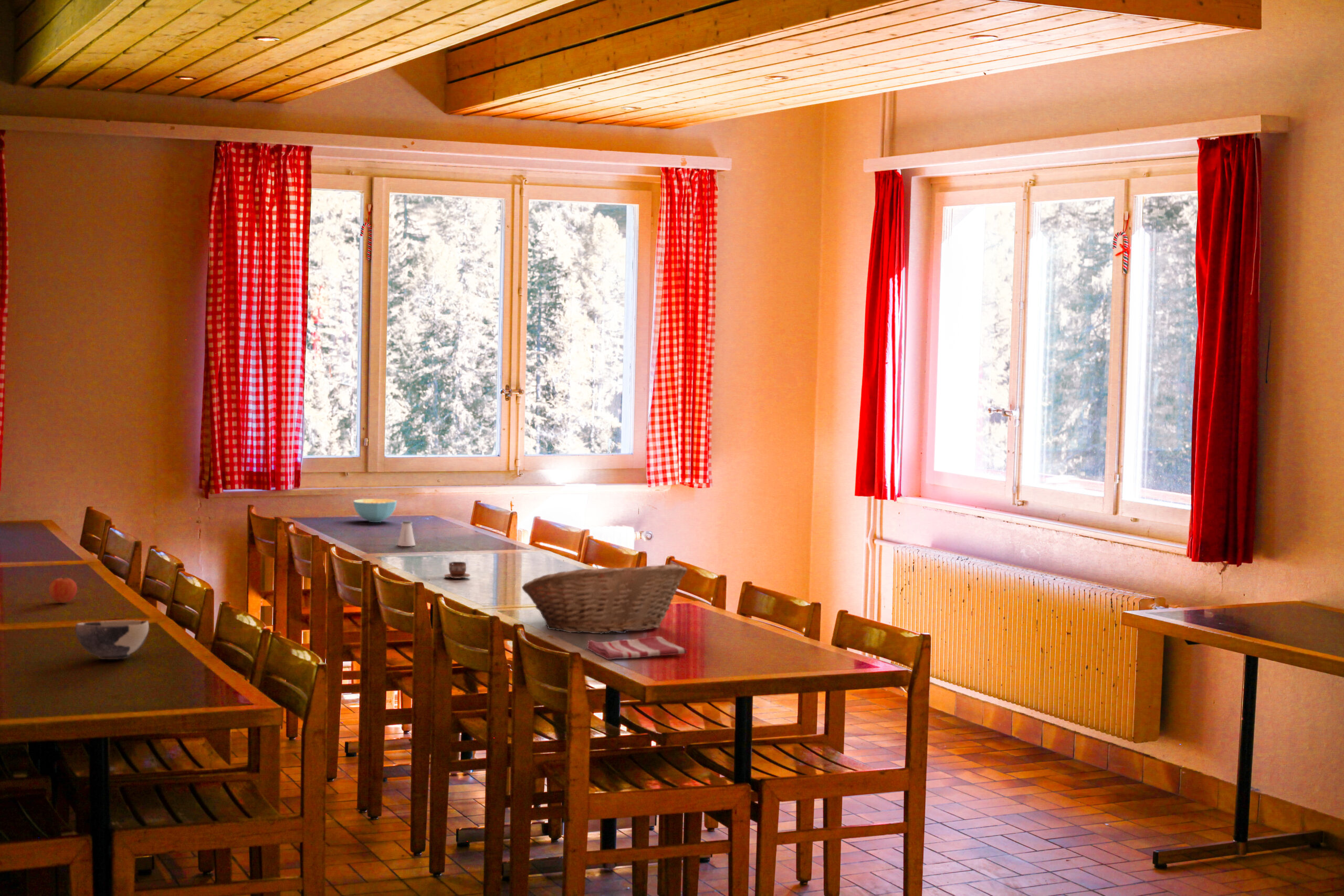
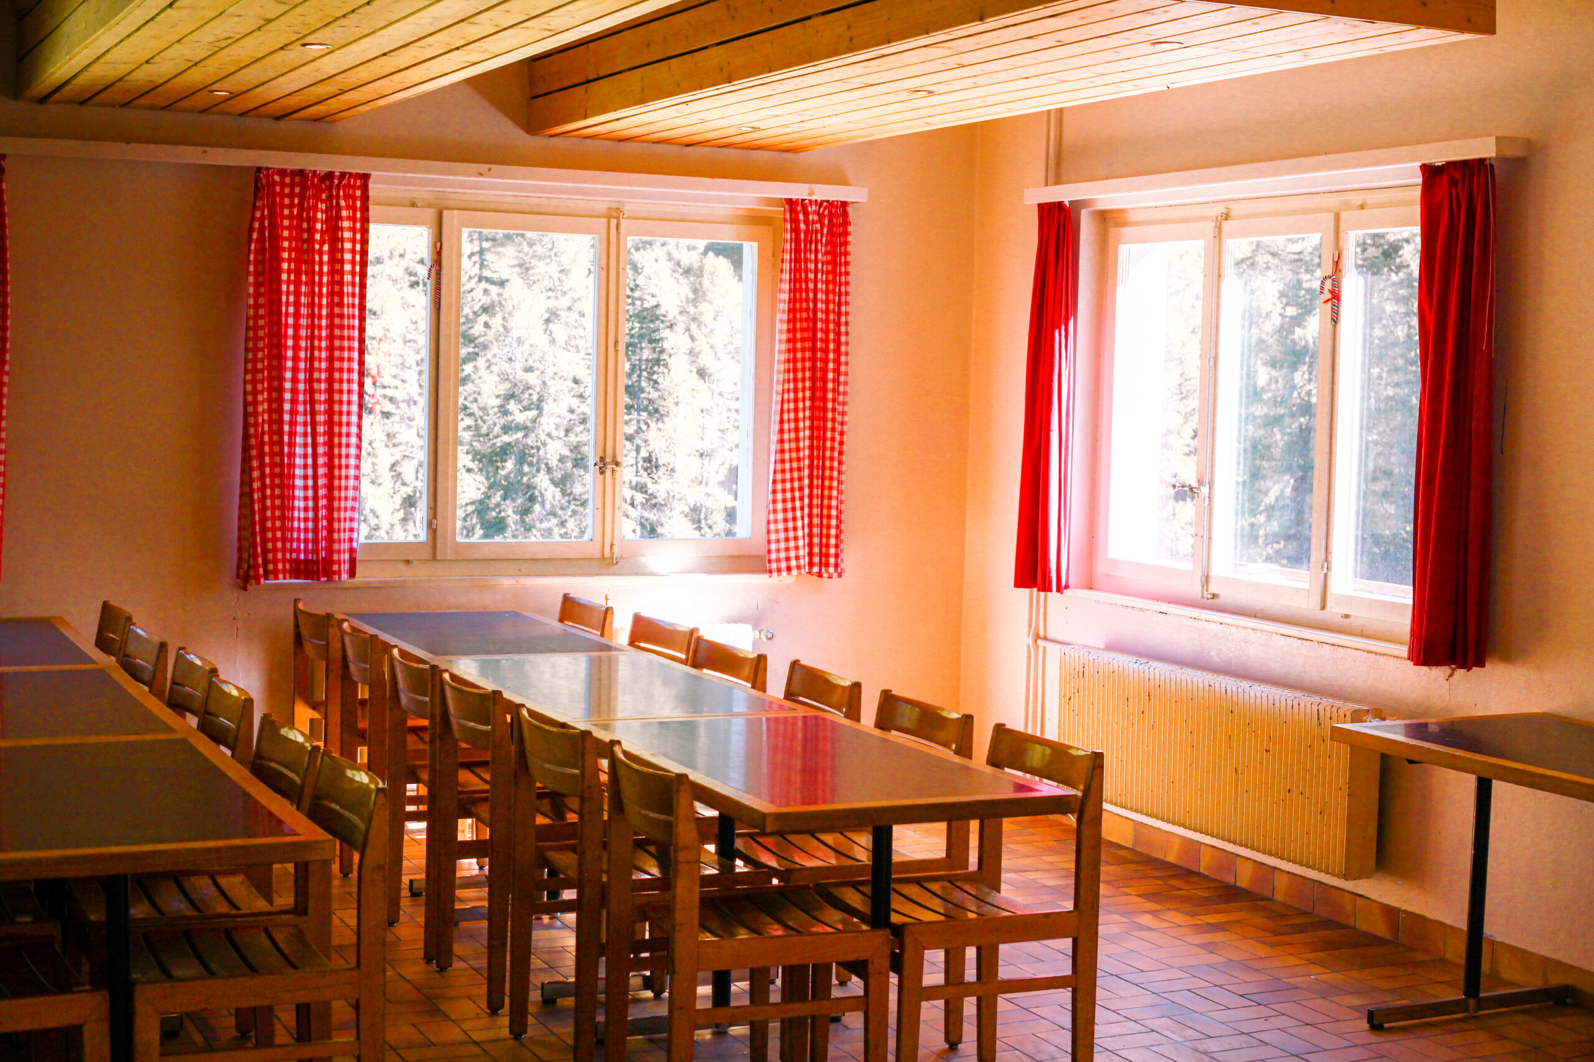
- bowl (112, 639)
- cereal bowl (375, 511)
- cup (457, 570)
- apple (63, 589)
- saltshaker (406, 533)
- dish towel (636, 647)
- fruit basket (605, 592)
